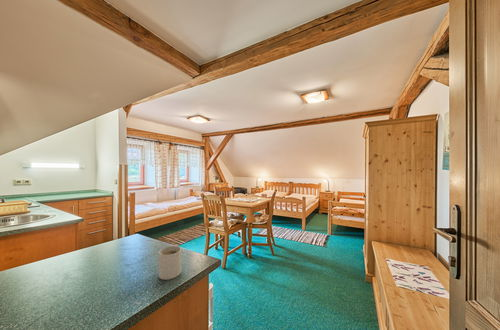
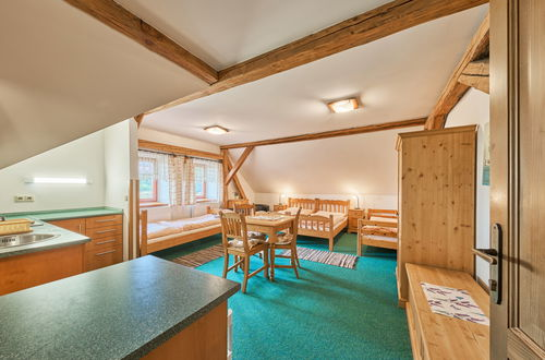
- mug (172, 260)
